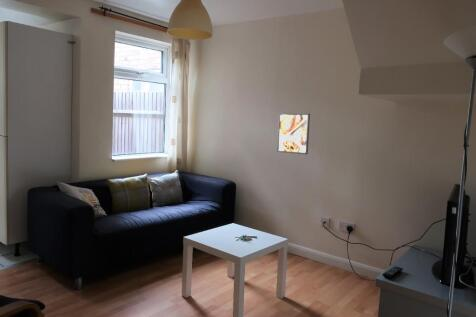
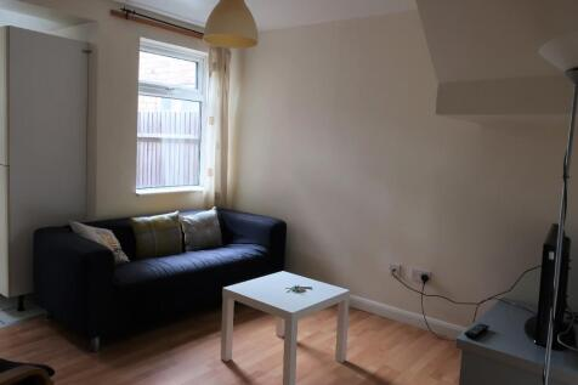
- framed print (293, 133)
